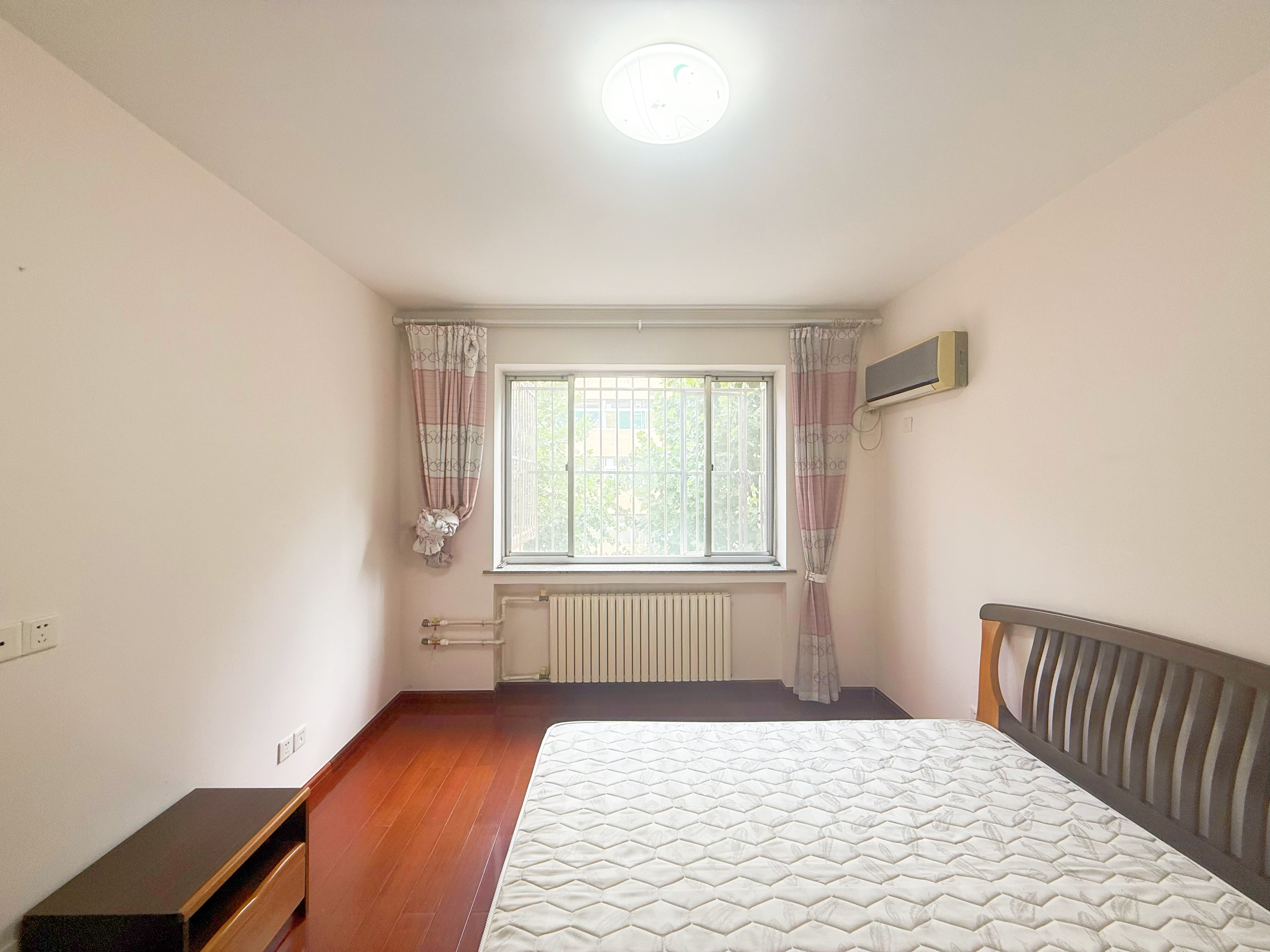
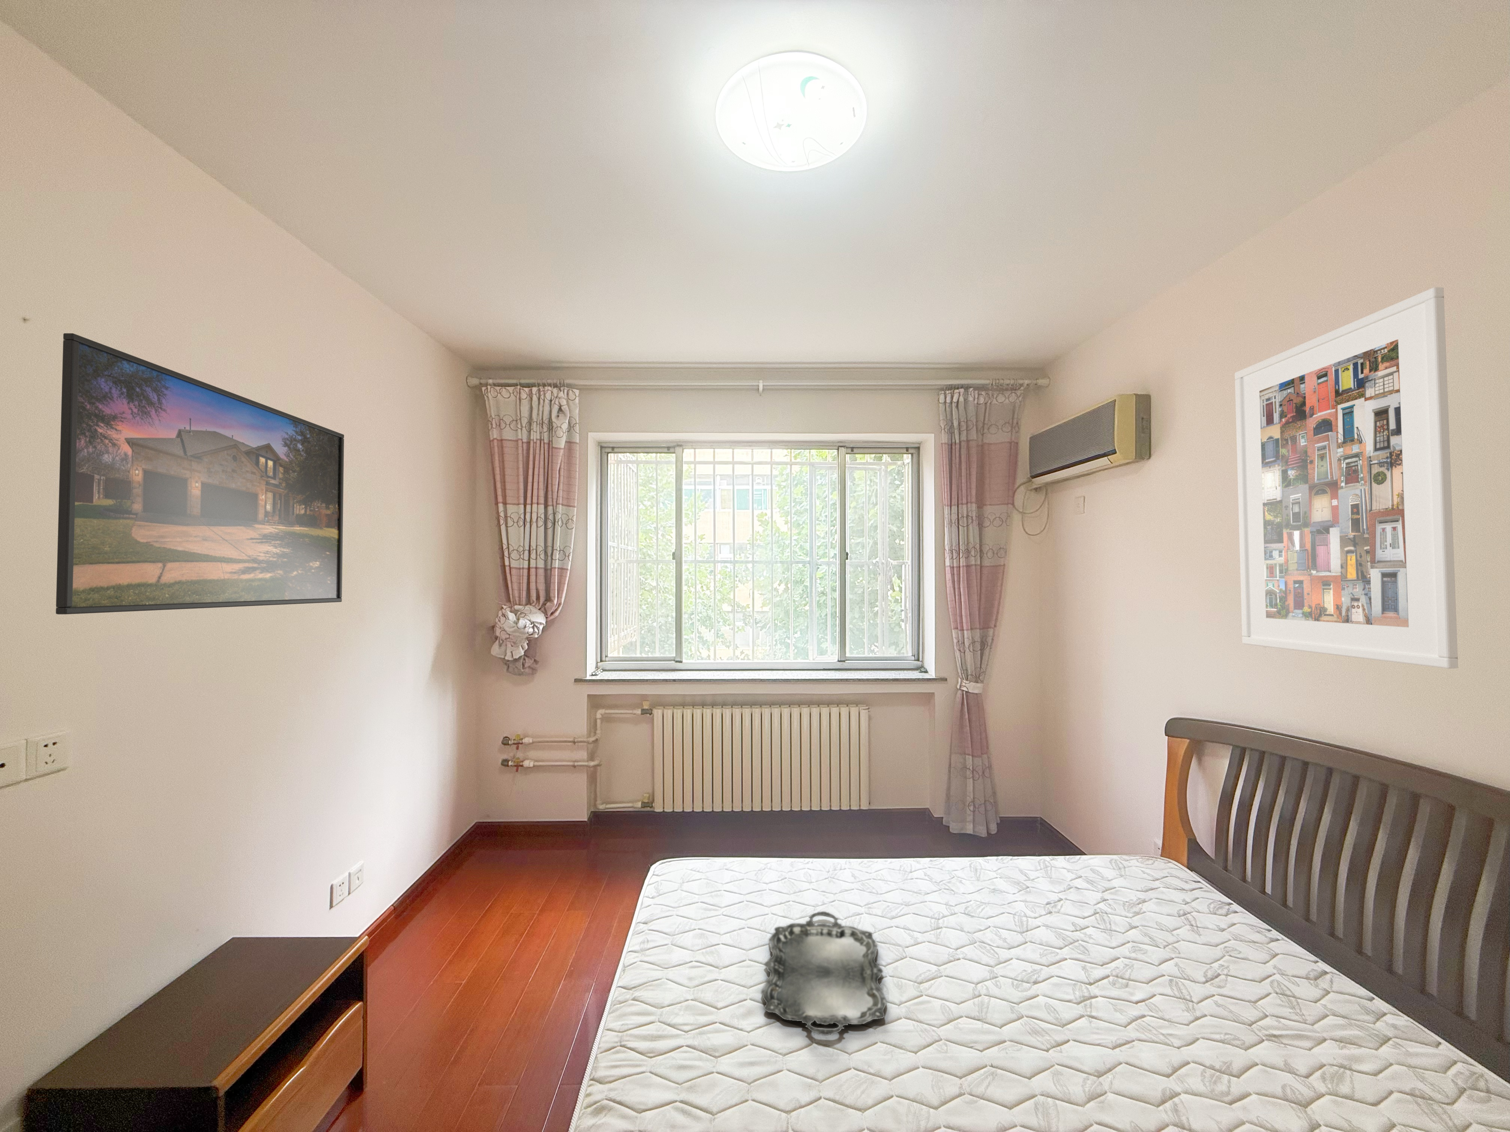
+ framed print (237, 501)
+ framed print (1327, 495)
+ serving tray (823, 968)
